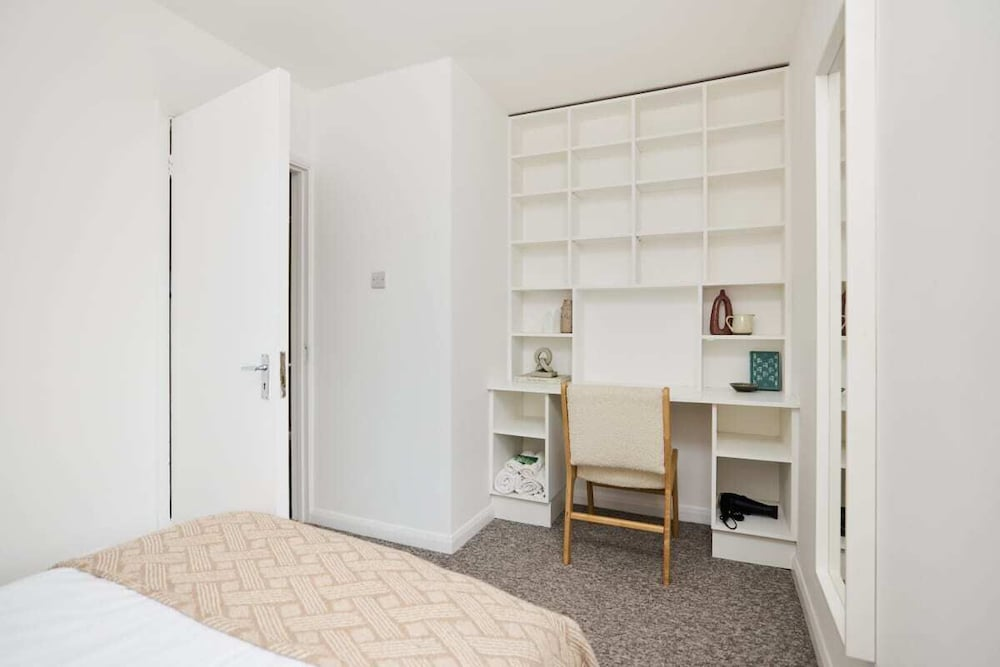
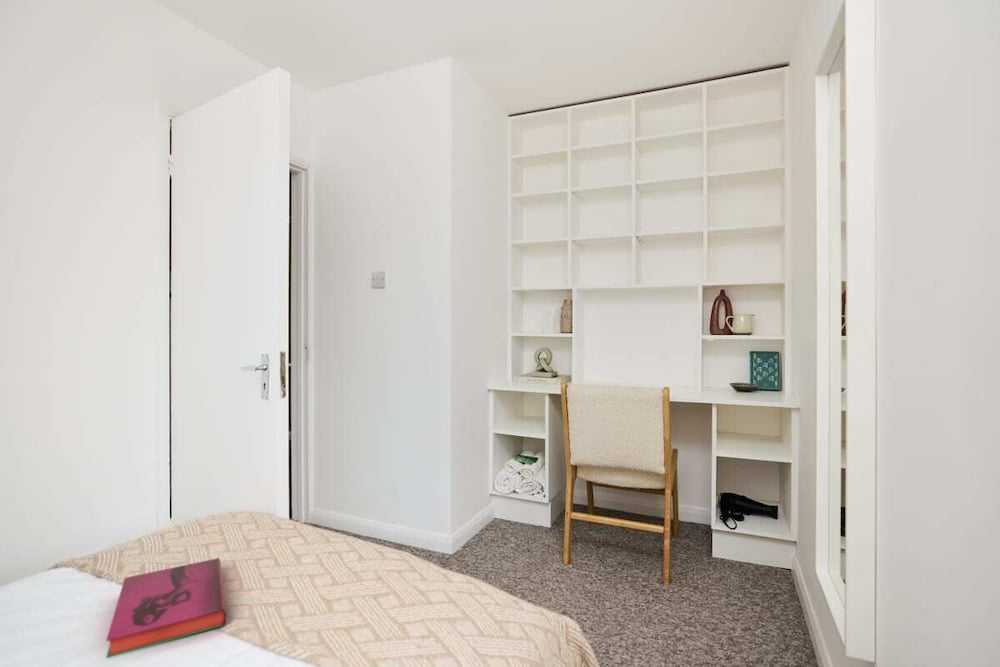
+ hardback book (172, 600)
